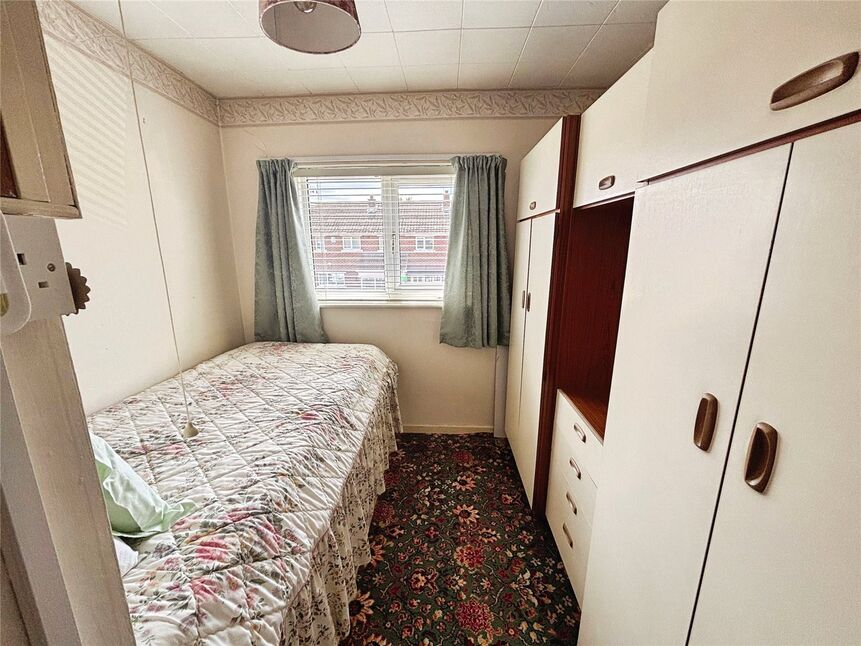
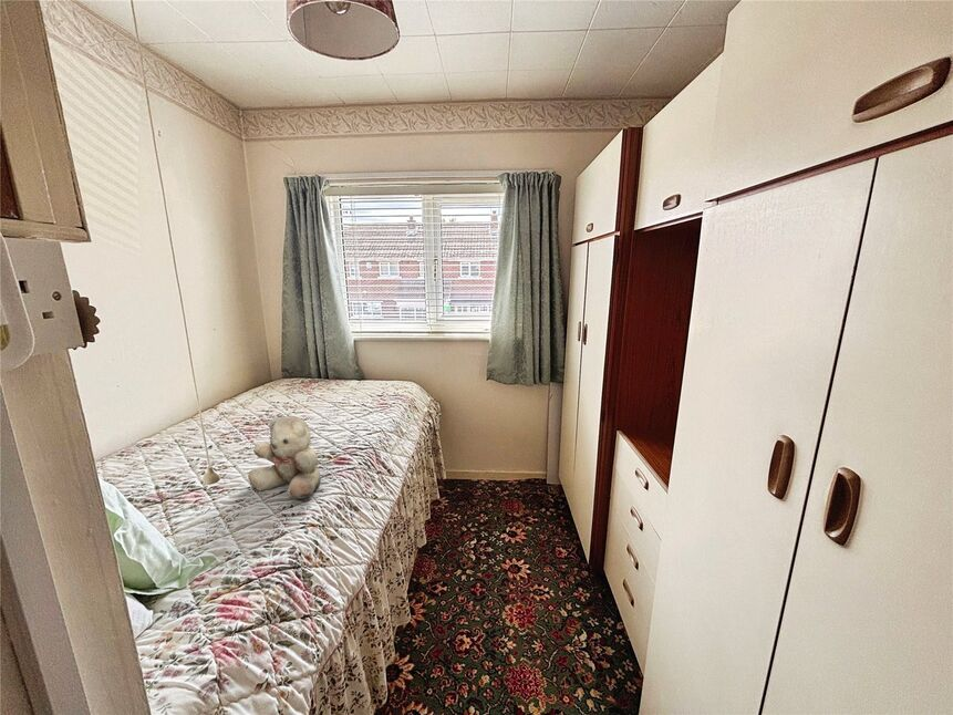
+ teddy bear (280, 456)
